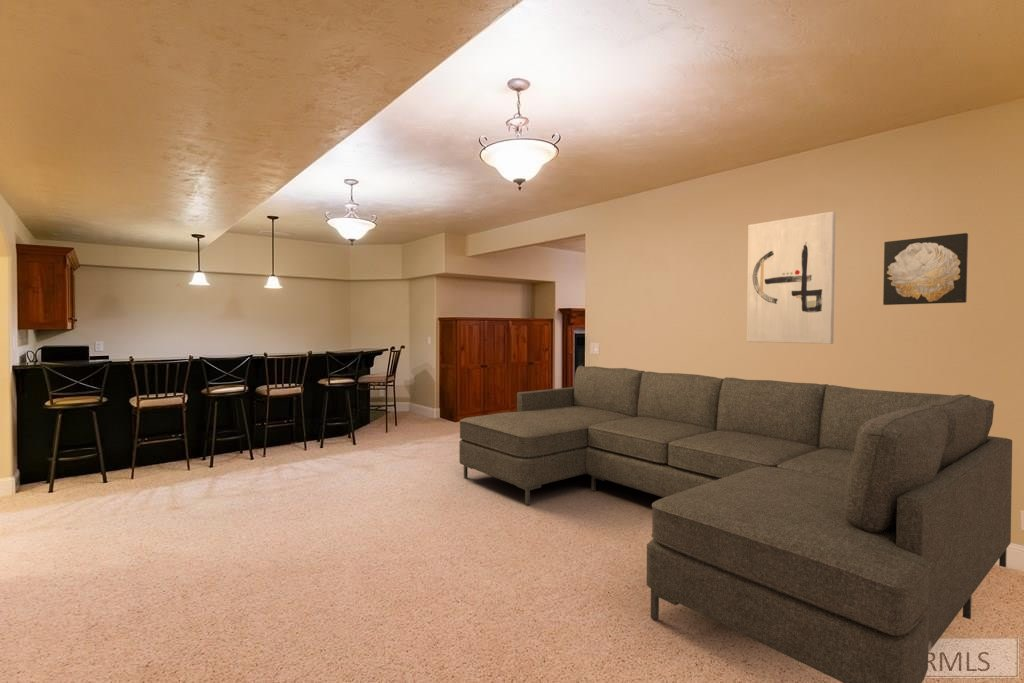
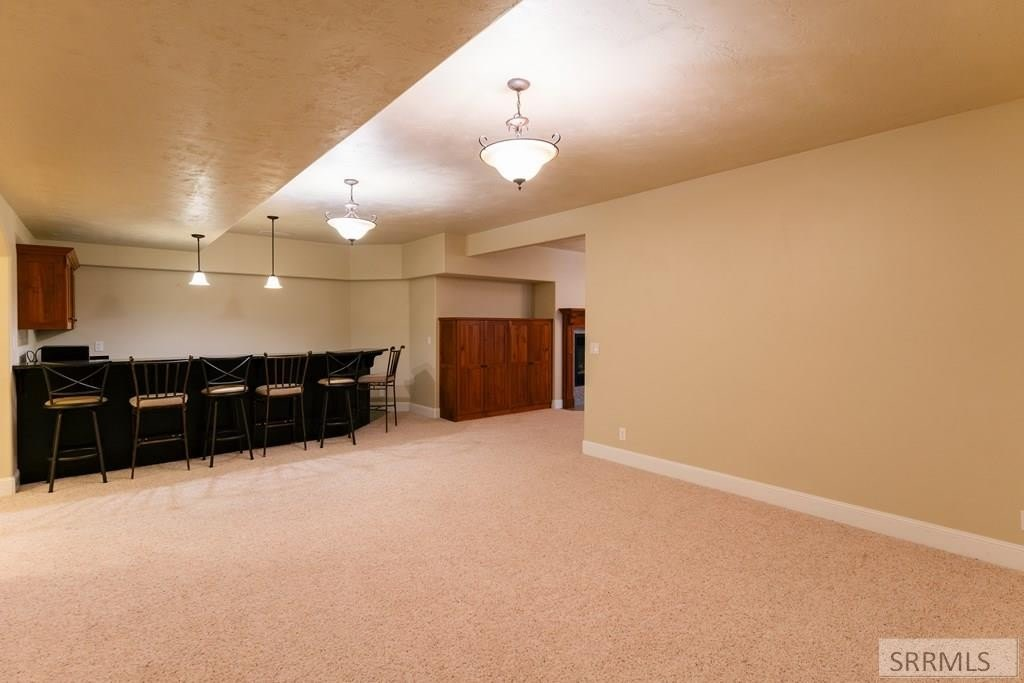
- wall art (788, 280)
- sofa (653, 450)
- wall art (923, 270)
